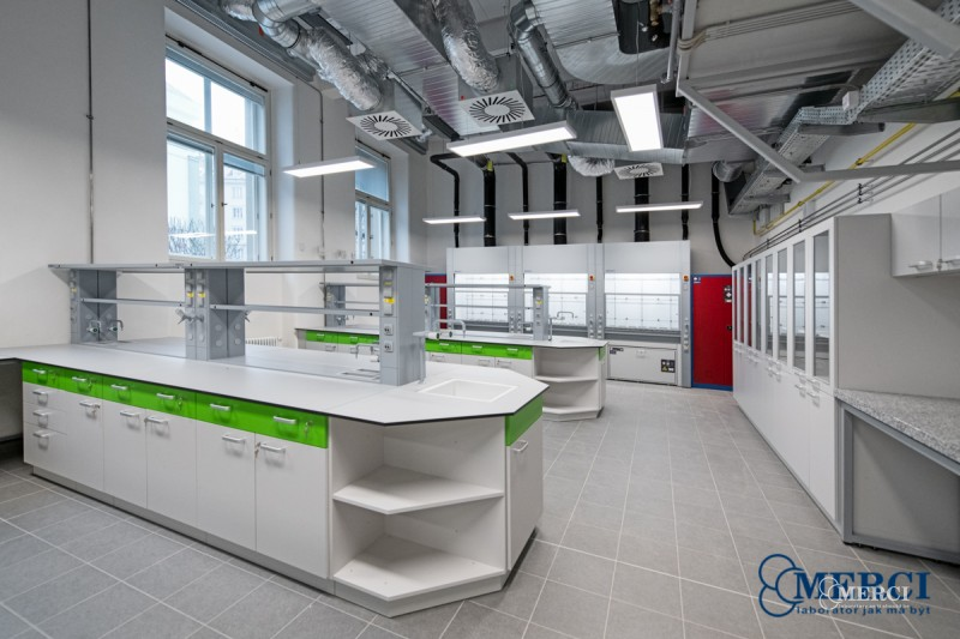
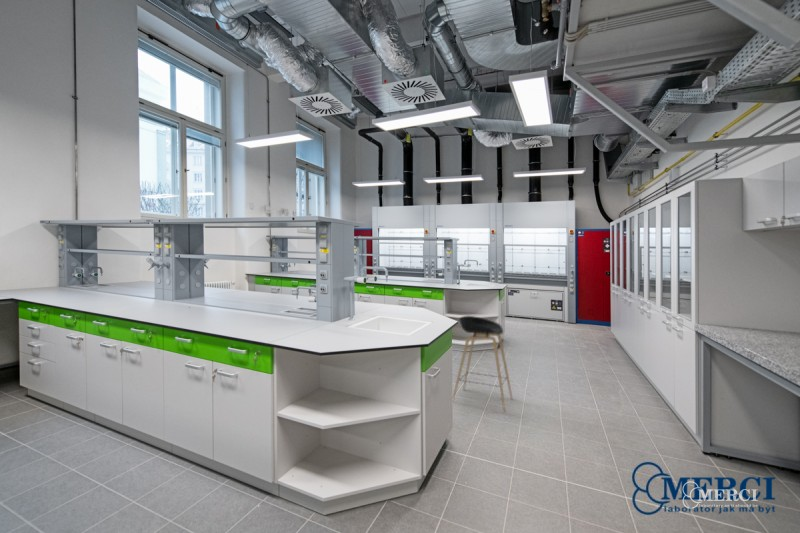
+ stool (470, 359)
